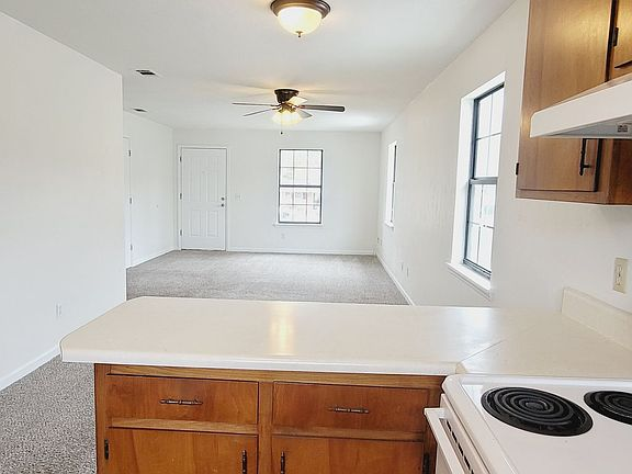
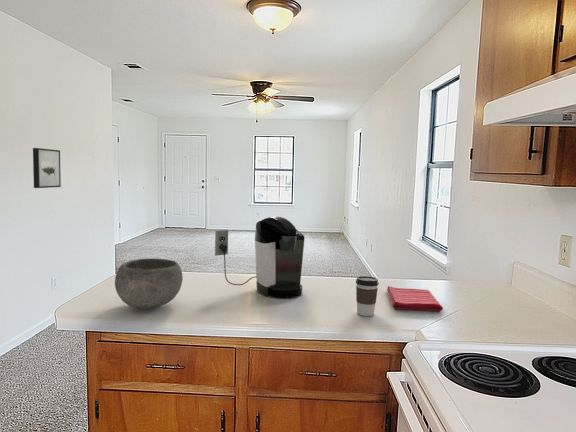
+ bowl (149, 285)
+ dish towel (412, 297)
+ wall art (47, 168)
+ coffee maker (266, 255)
+ coffee cup (366, 295)
